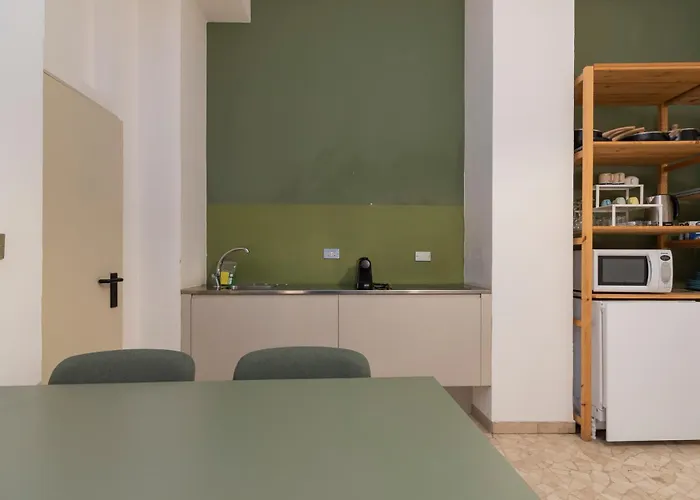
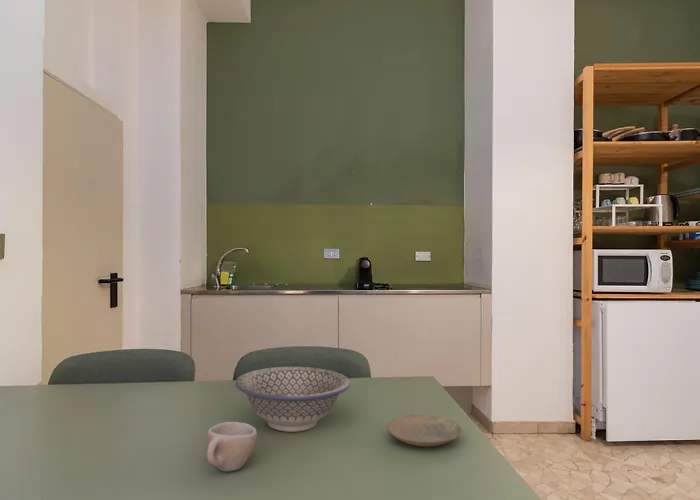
+ cup (228, 450)
+ plate (424, 433)
+ bowl (293, 401)
